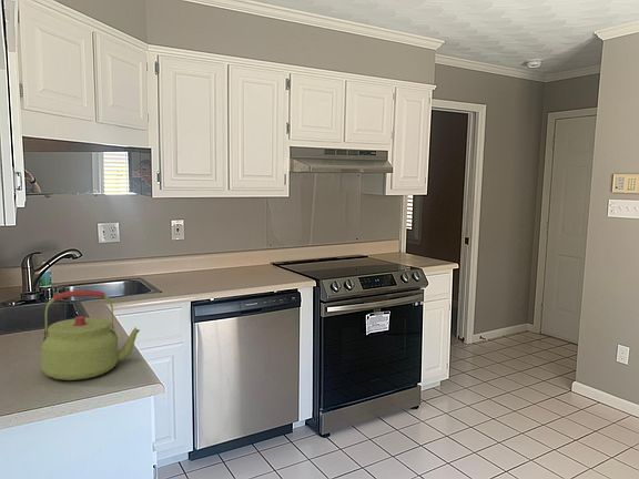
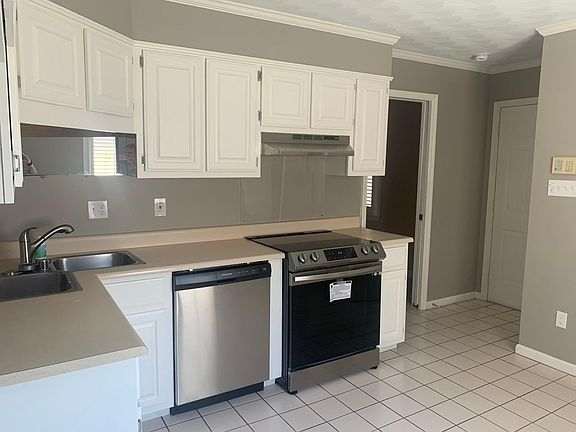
- kettle (91, 329)
